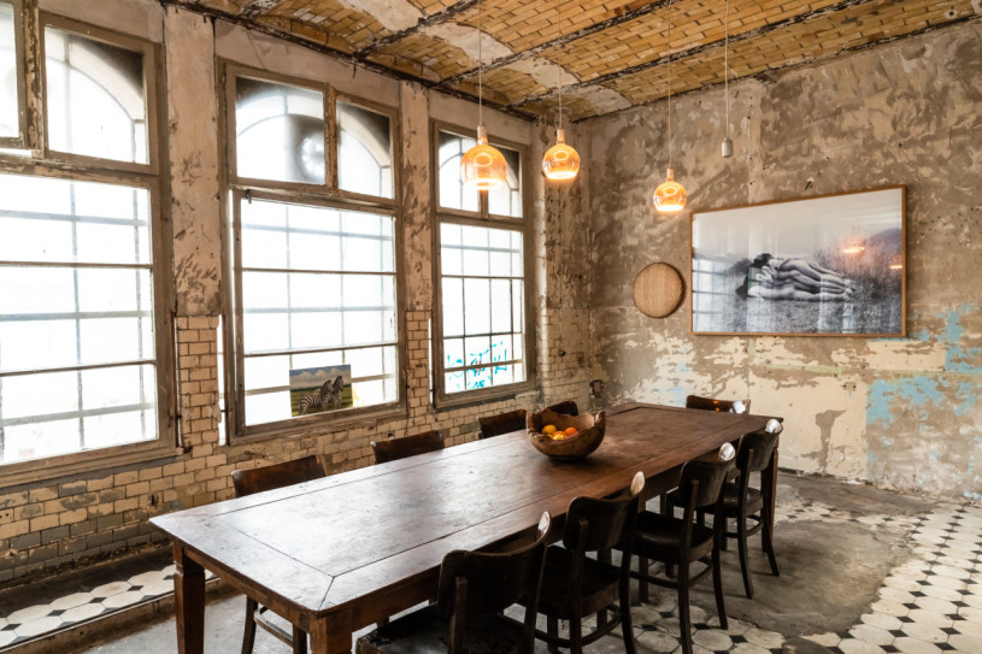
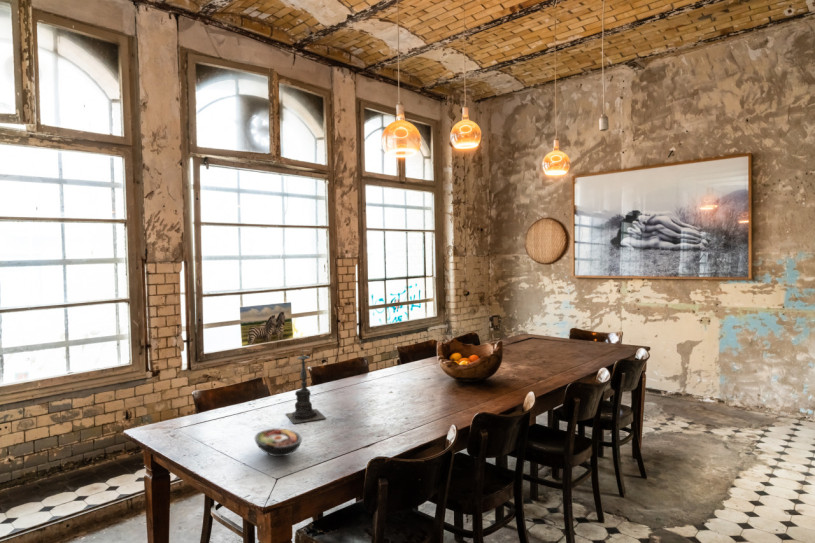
+ candle holder (304, 381)
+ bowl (278, 442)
